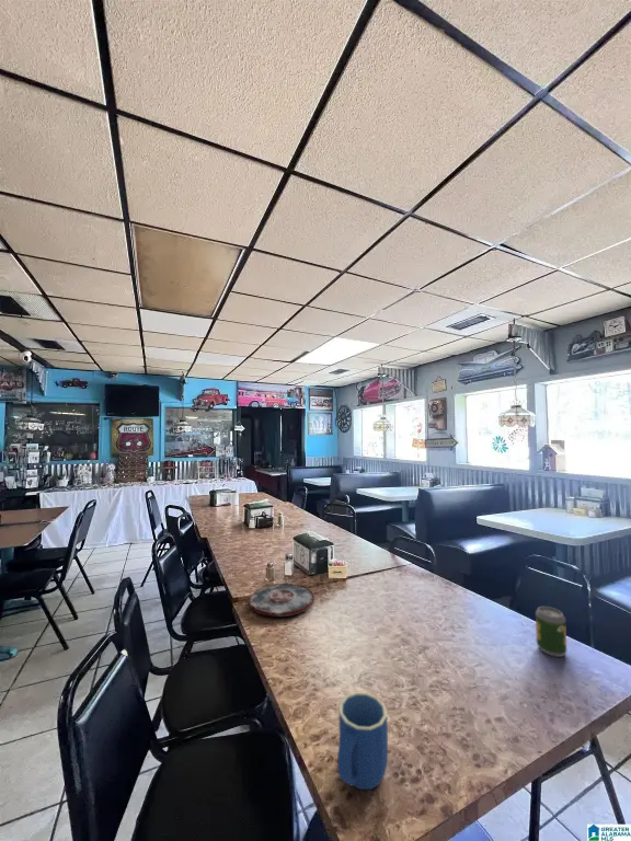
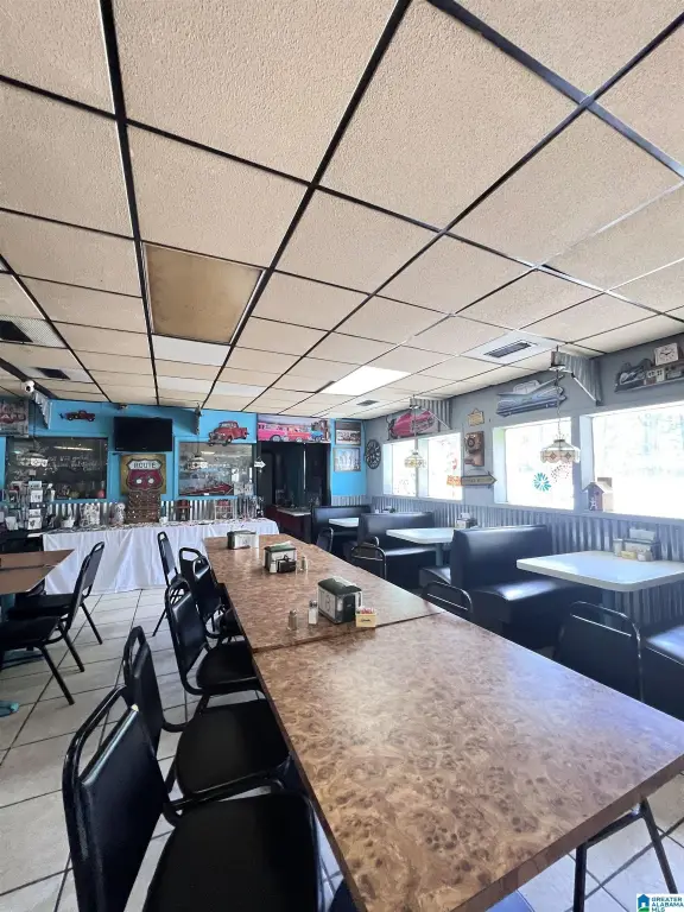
- soda can (550, 631)
- plate (282, 598)
- mug (360, 744)
